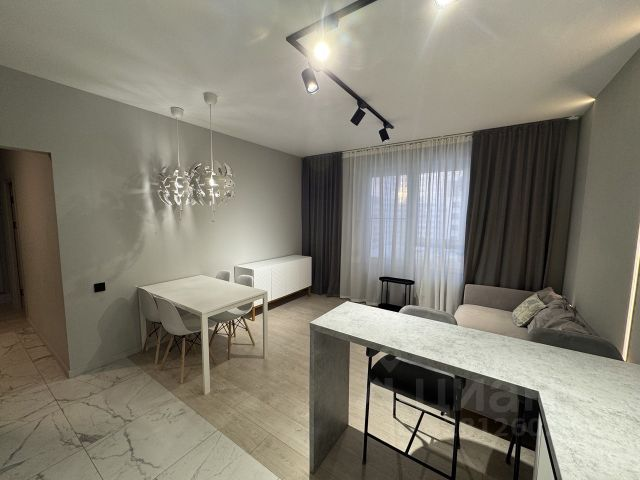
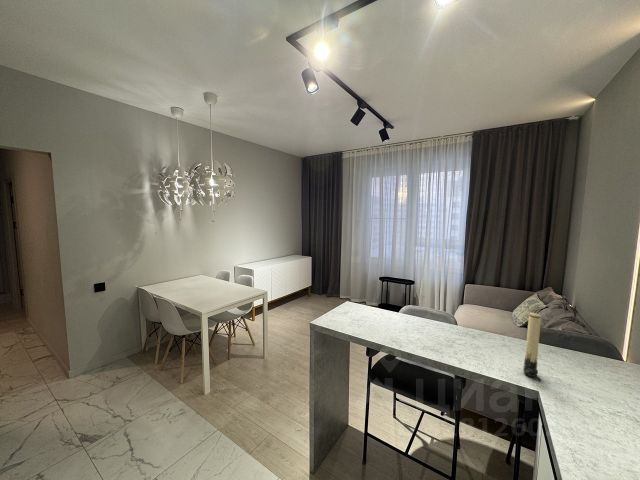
+ candle (535, 346)
